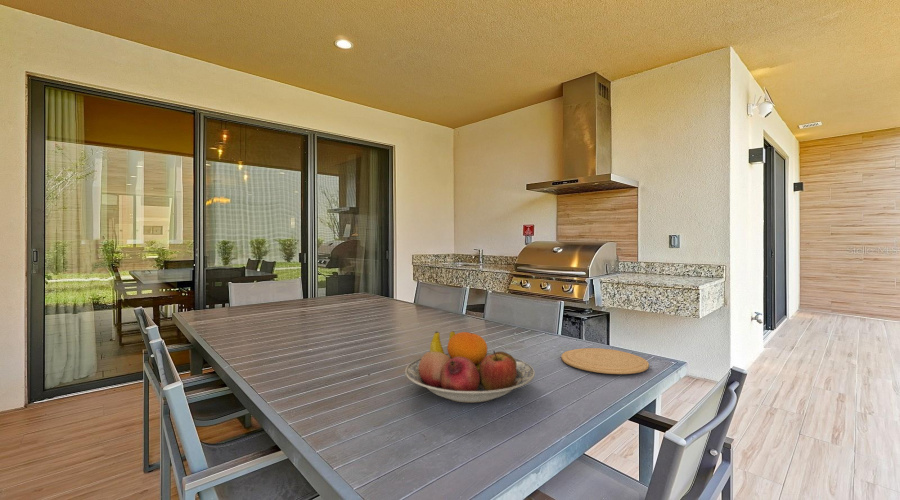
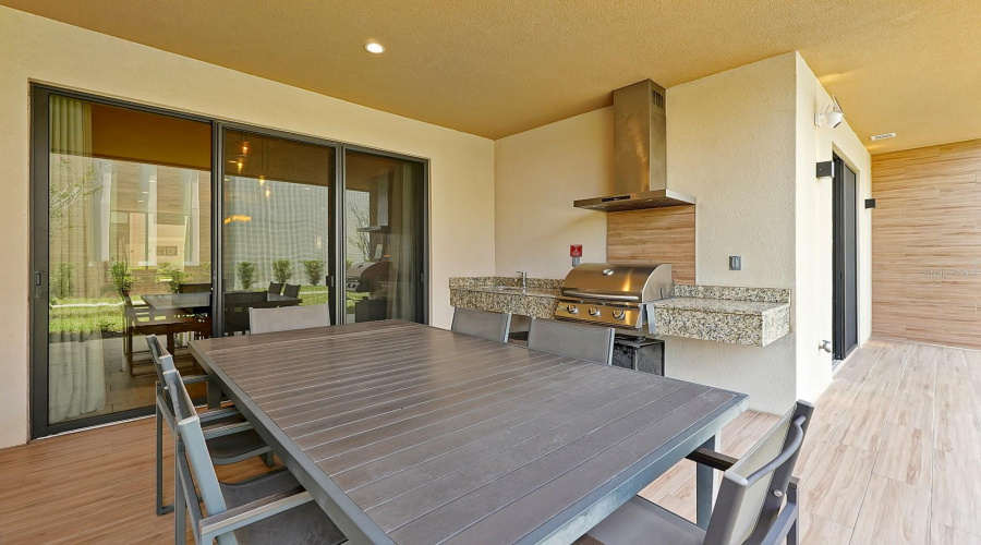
- fruit bowl (469, 363)
- plate (603, 359)
